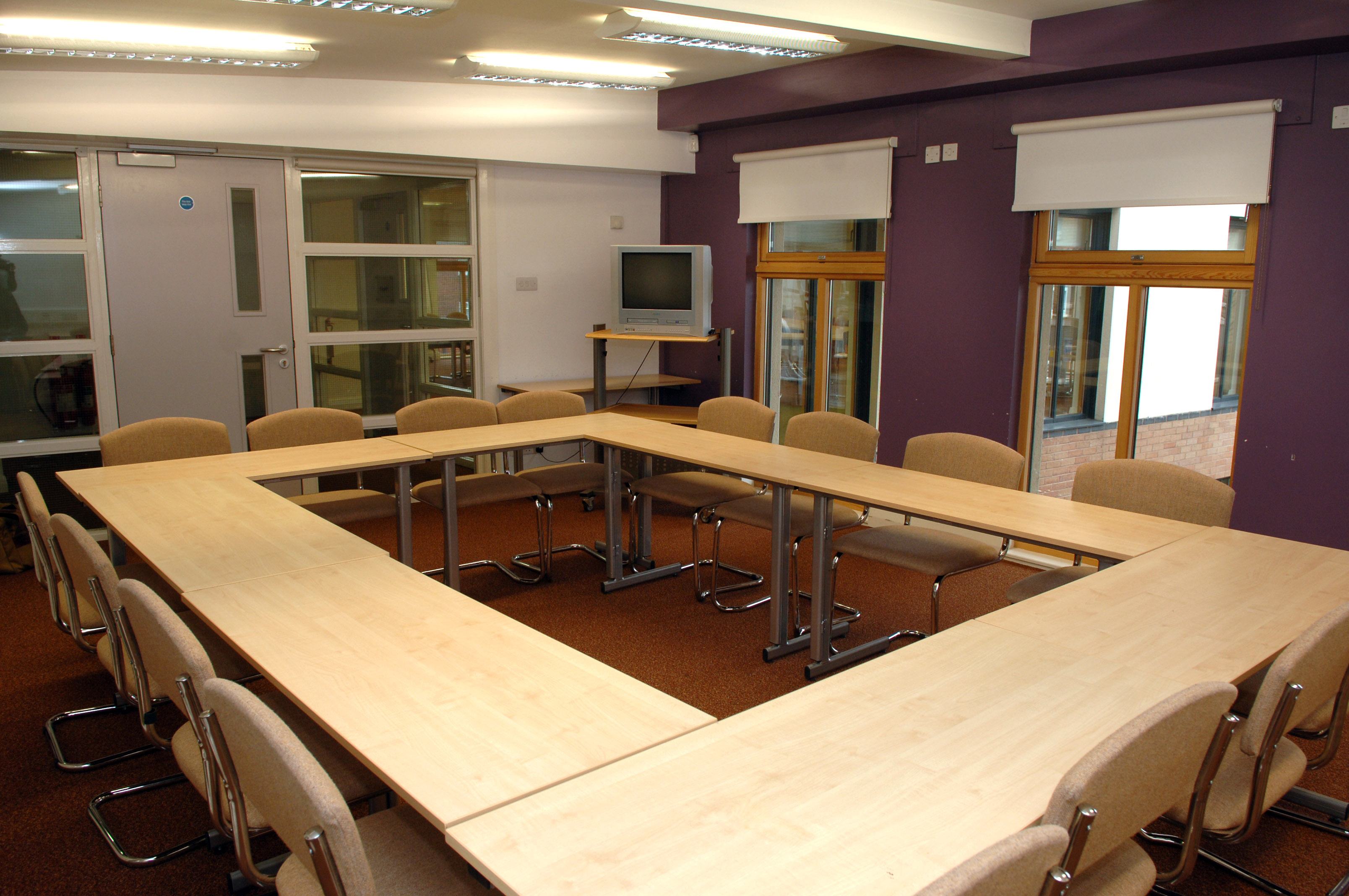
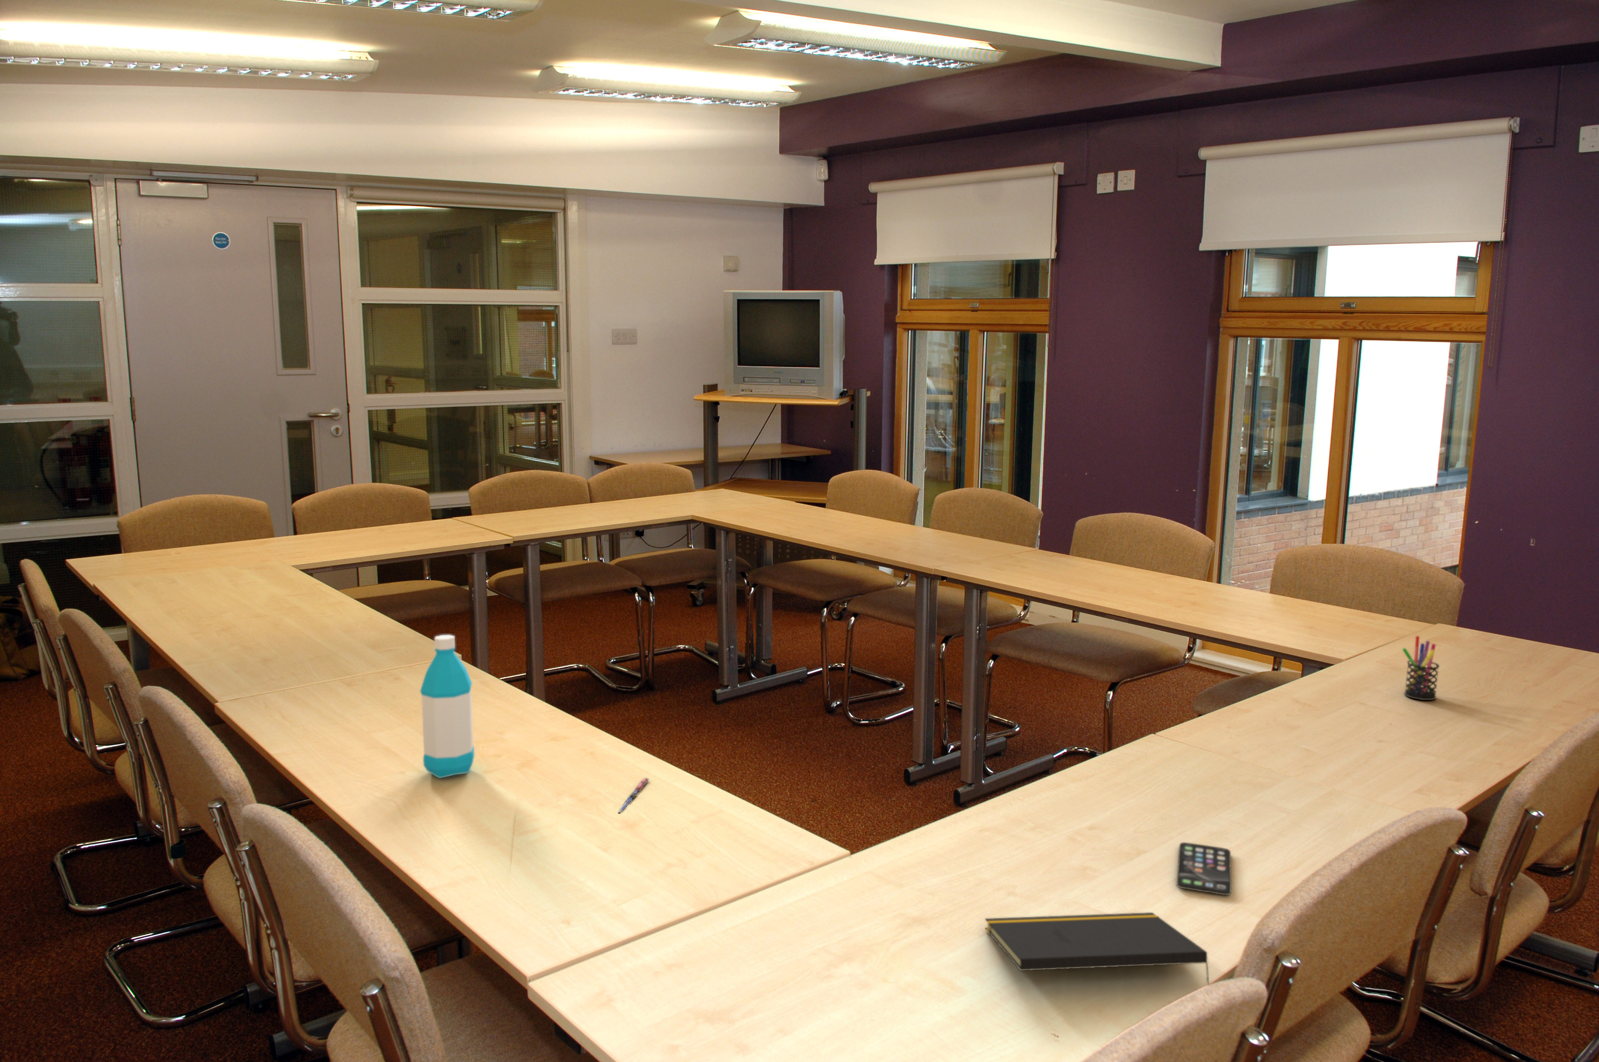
+ smartphone (1204, 868)
+ water bottle (447, 705)
+ notepad (1090, 940)
+ pen (633, 794)
+ pen holder (1419, 667)
